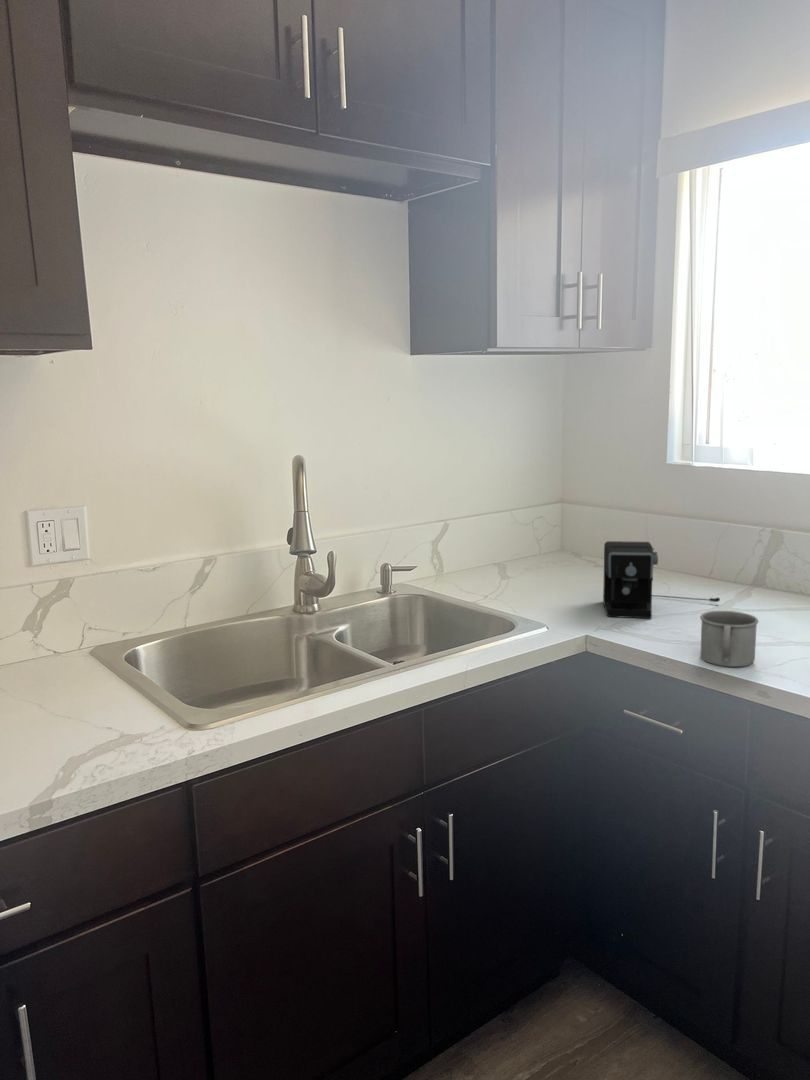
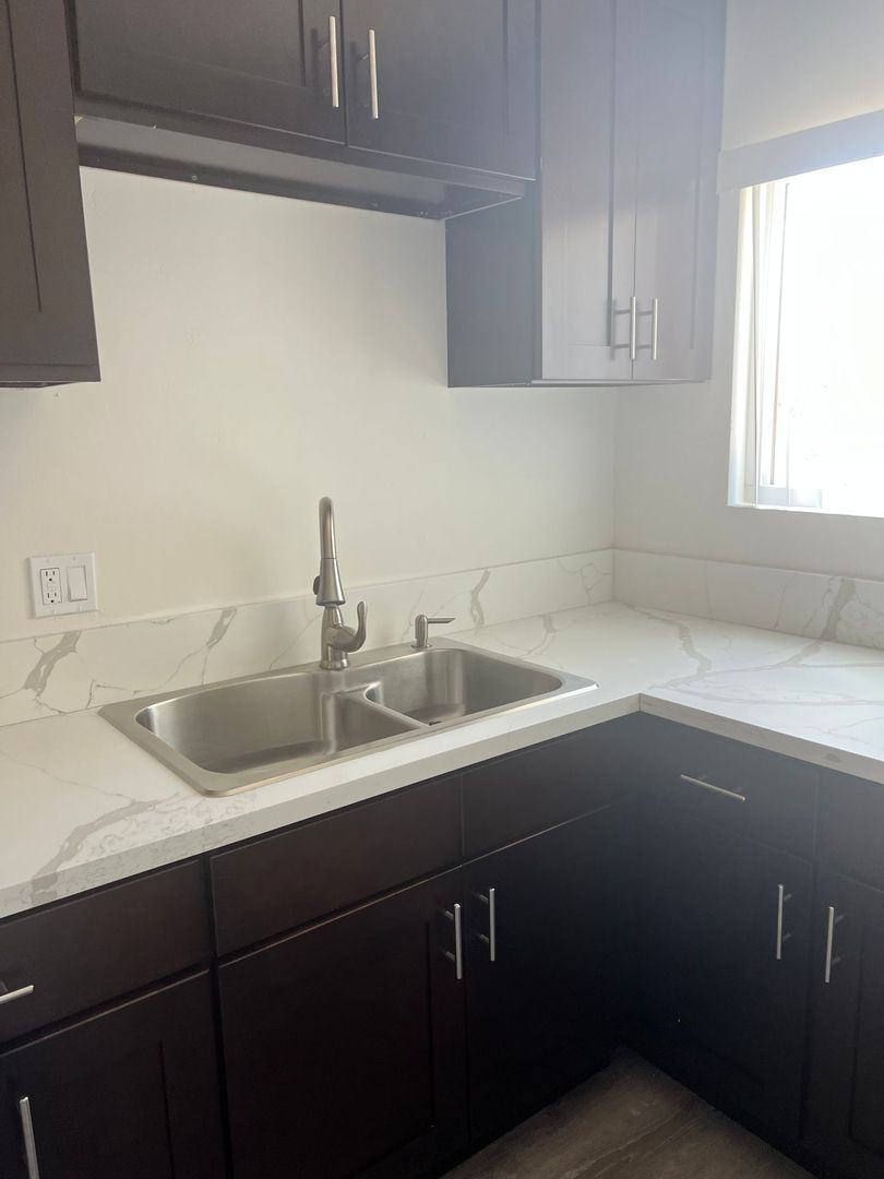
- mug (728, 639)
- coffee maker (652, 578)
